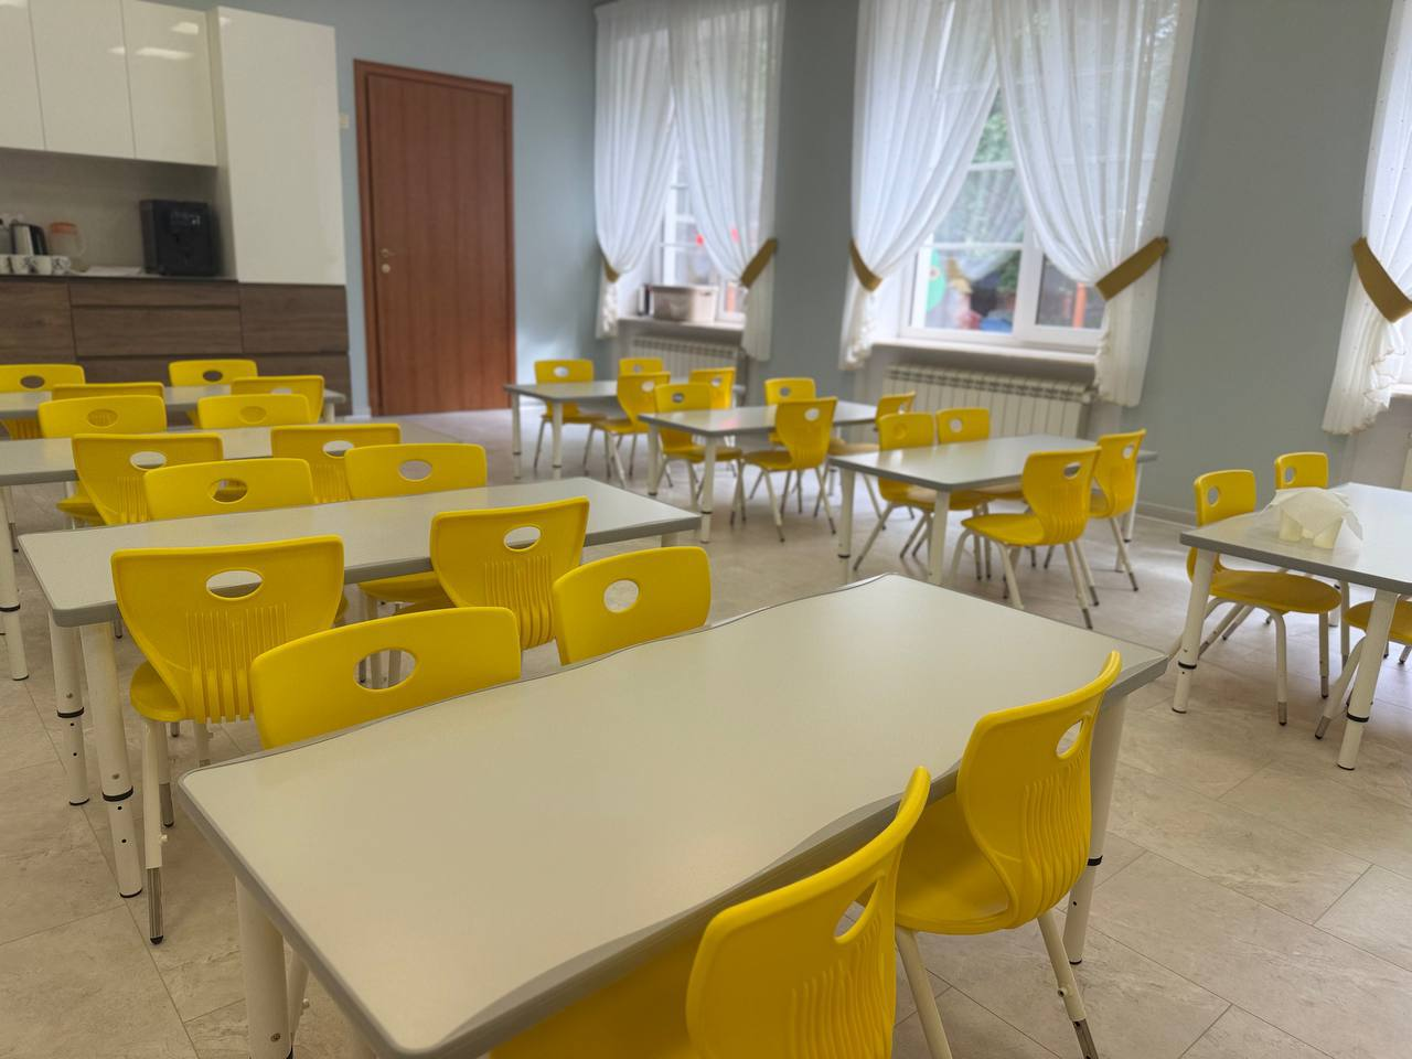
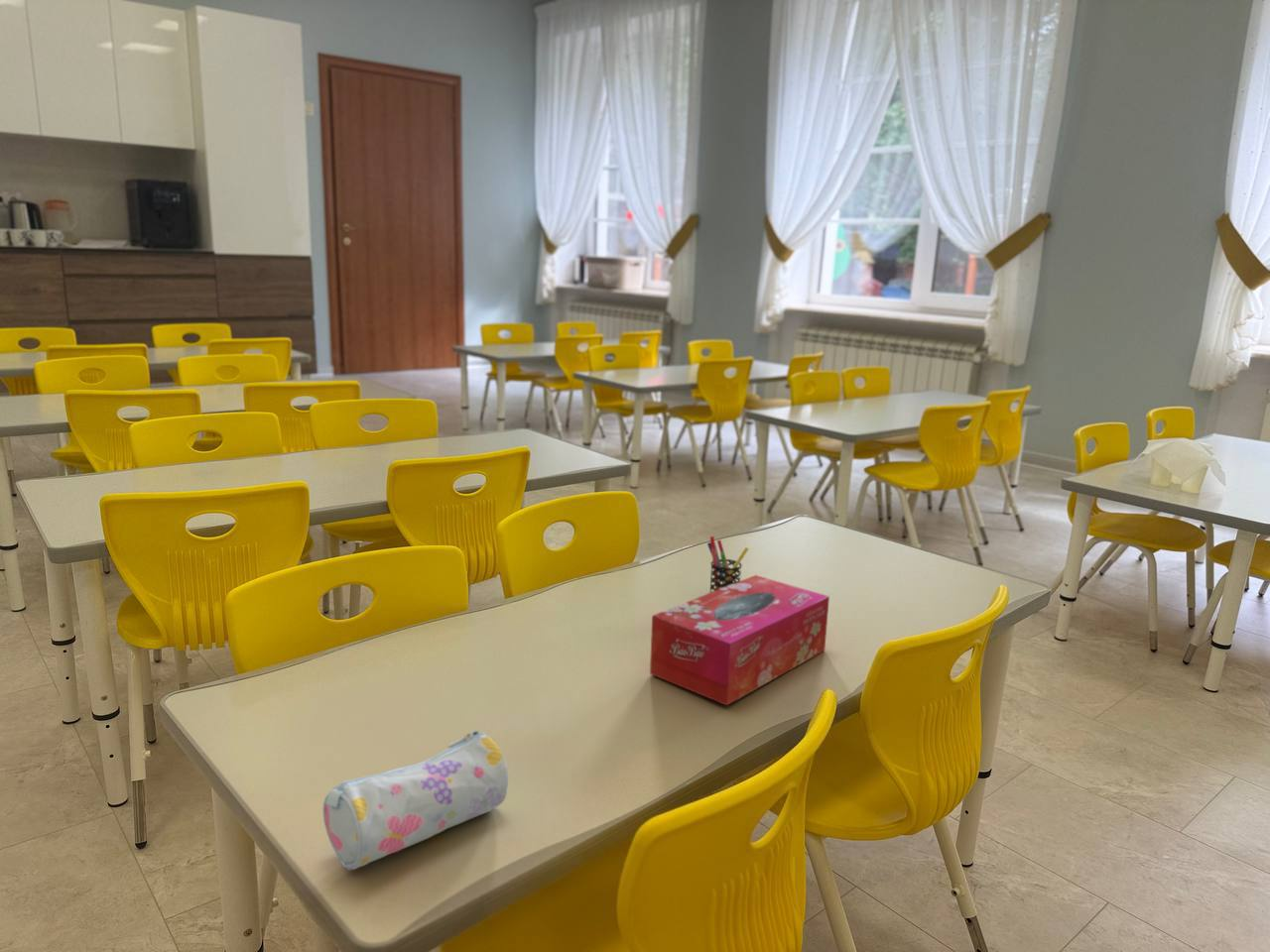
+ tissue box (742, 634)
+ pen holder (723, 569)
+ pencil case (420, 795)
